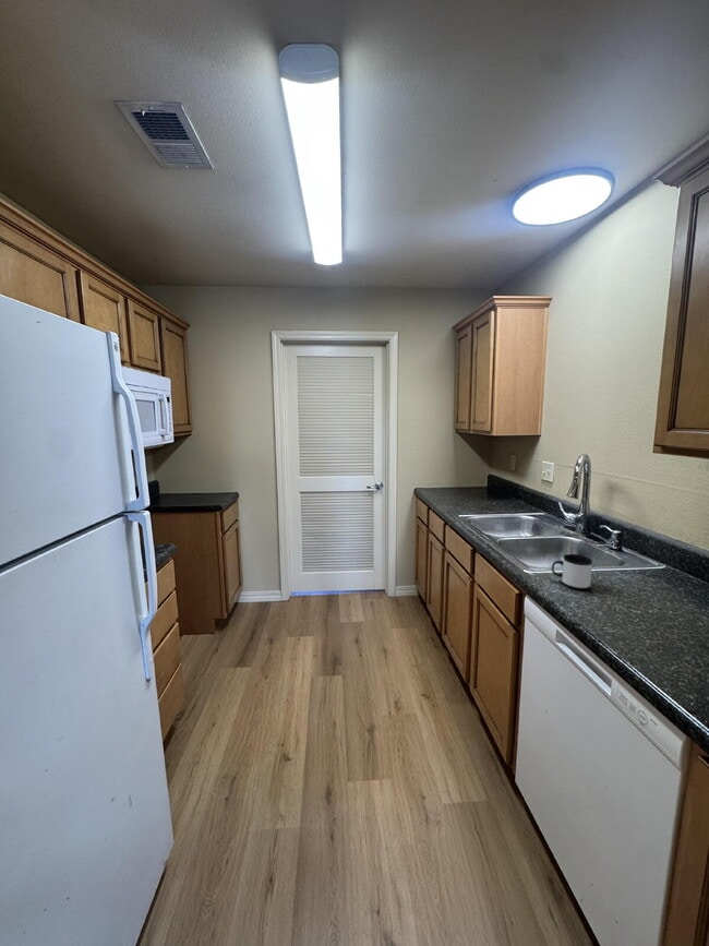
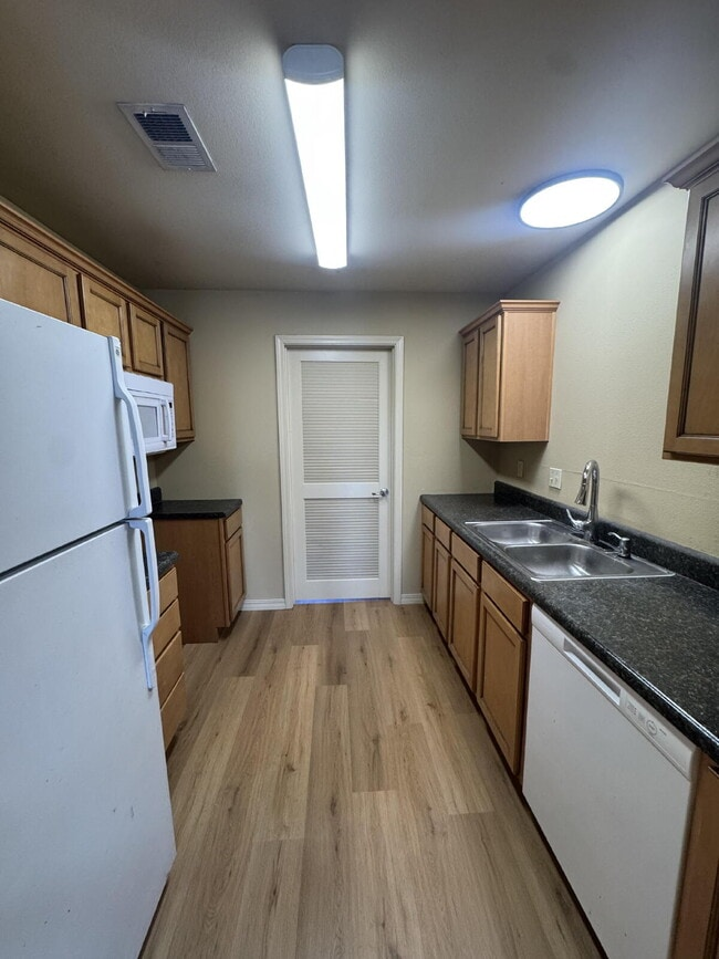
- mug (570, 570)
